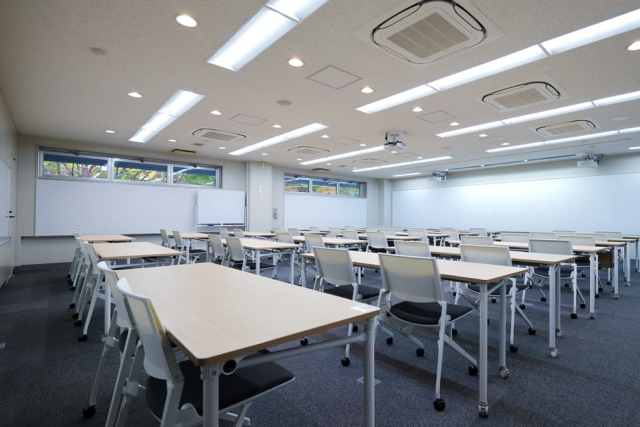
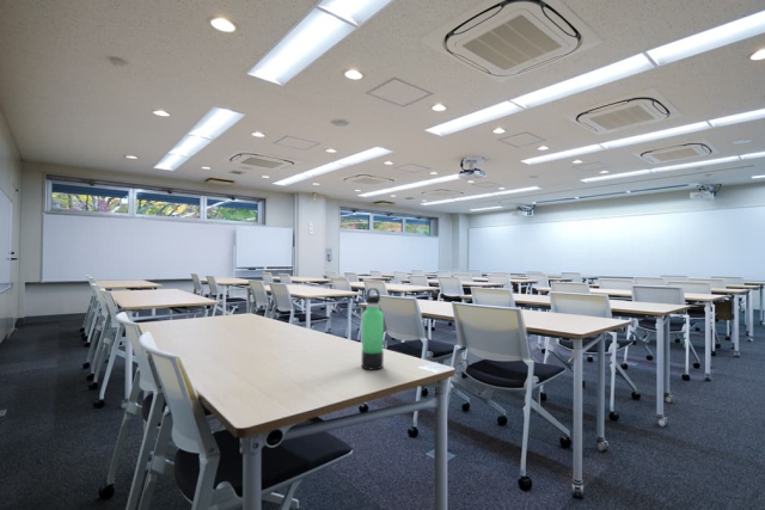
+ thermos bottle (372, 327)
